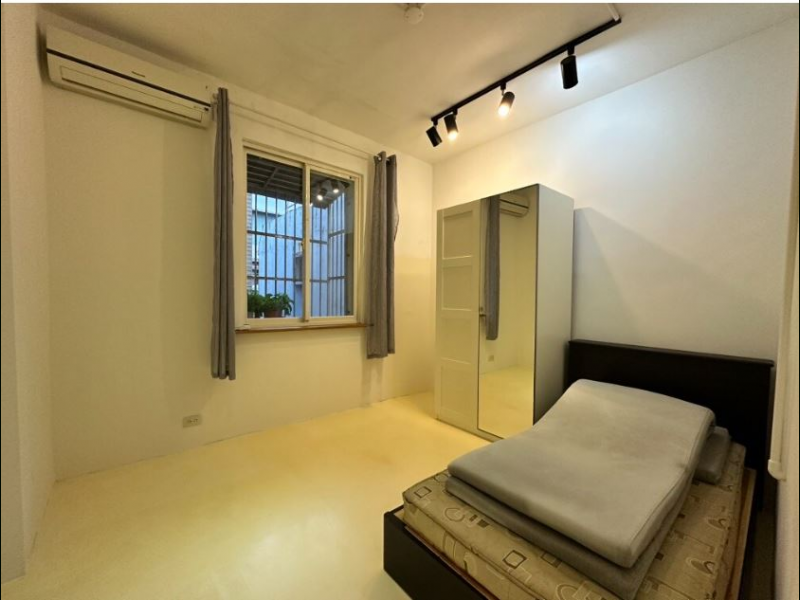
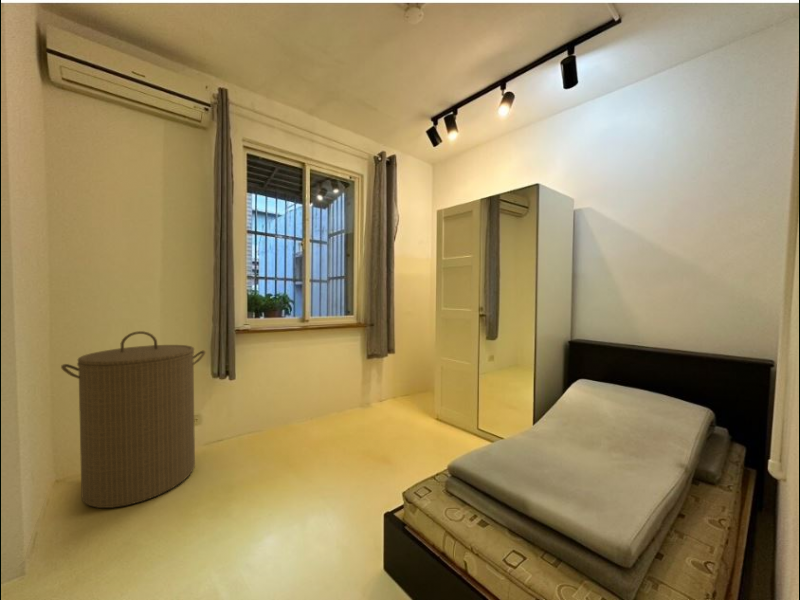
+ laundry hamper (142, 405)
